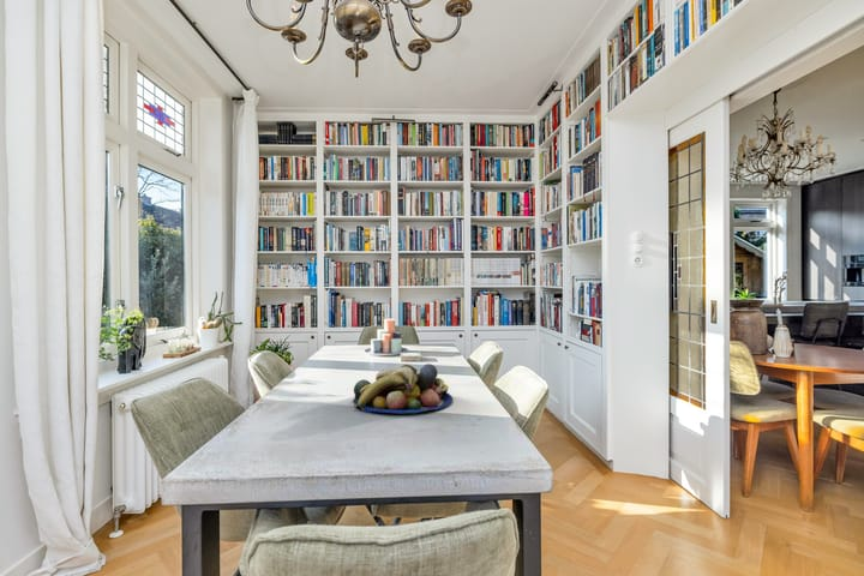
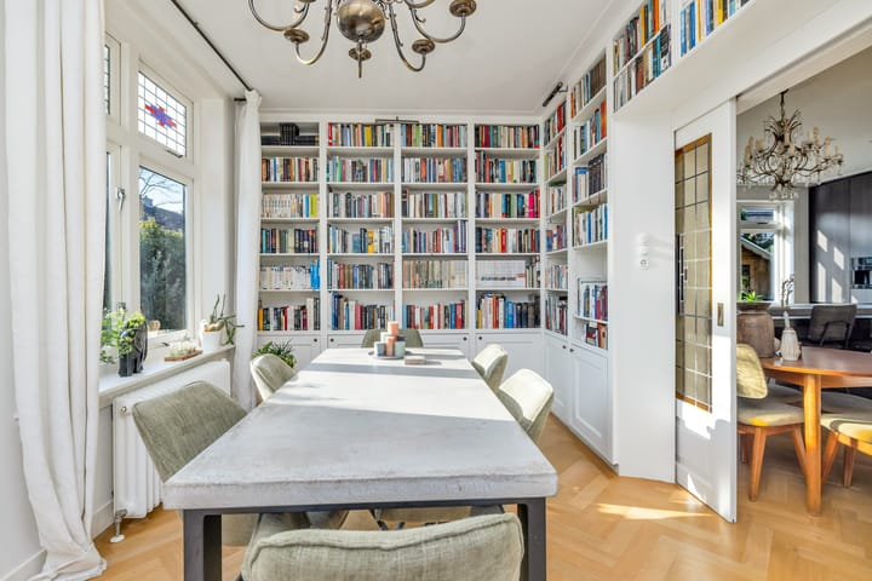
- fruit bowl (403, 383)
